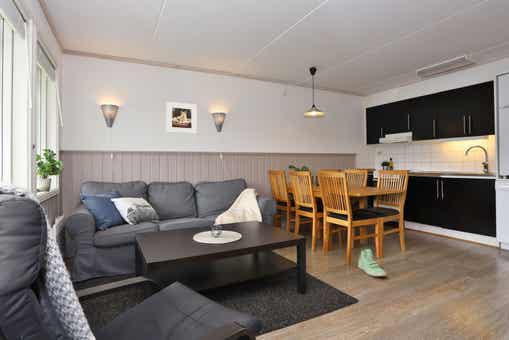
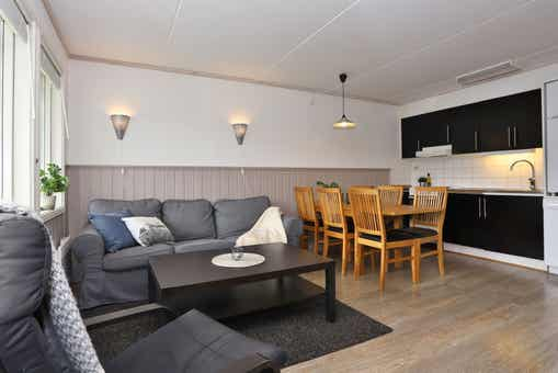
- sneaker (371, 261)
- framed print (181, 118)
